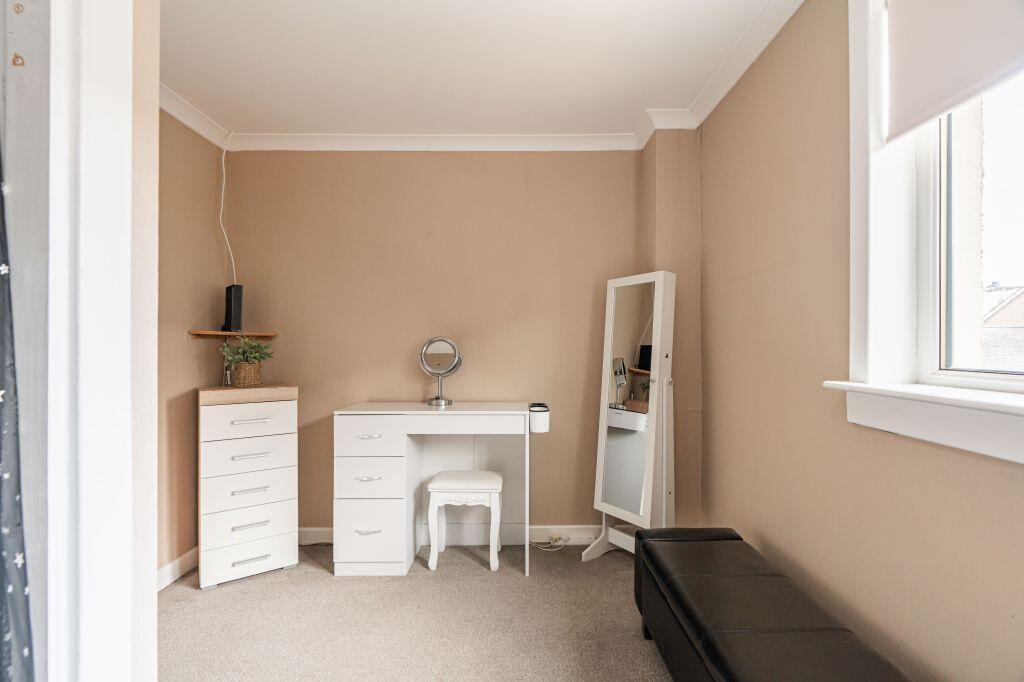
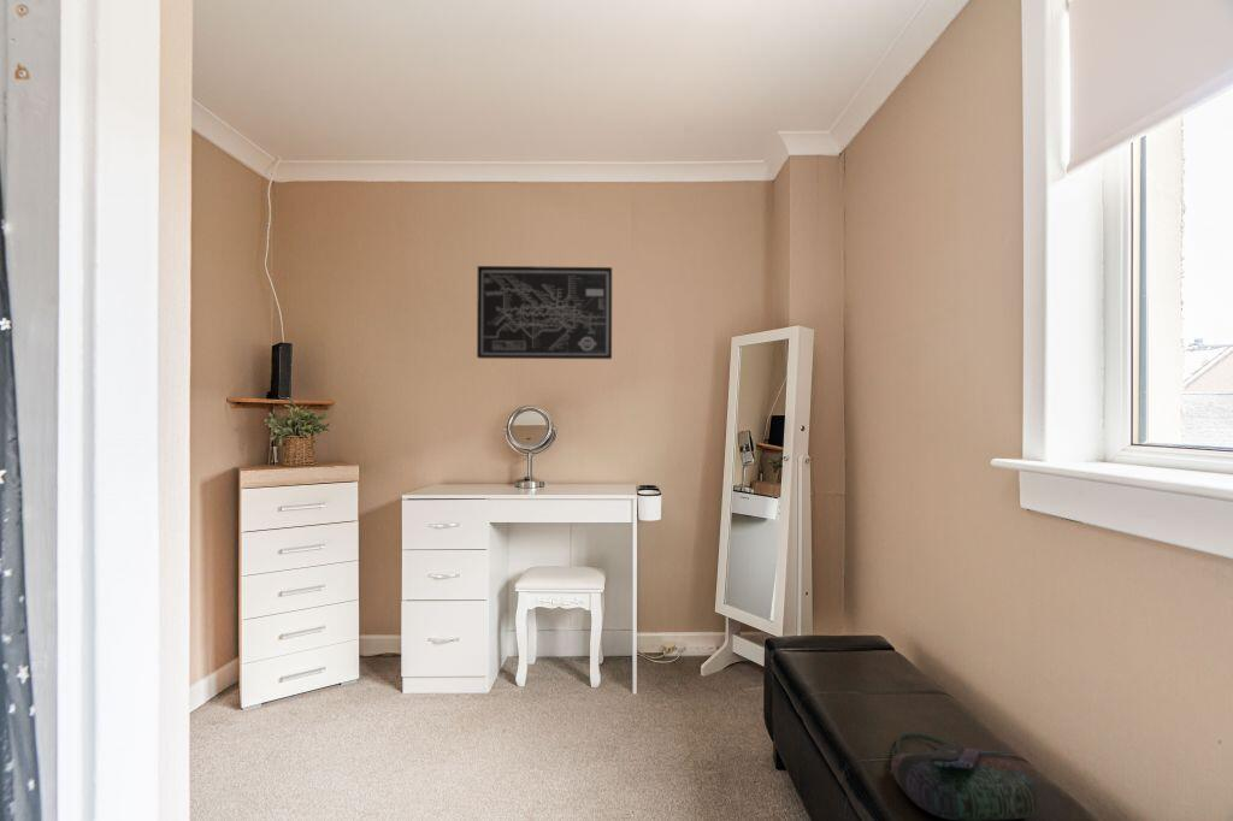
+ wall art (544, 313)
+ handbag (944, 751)
